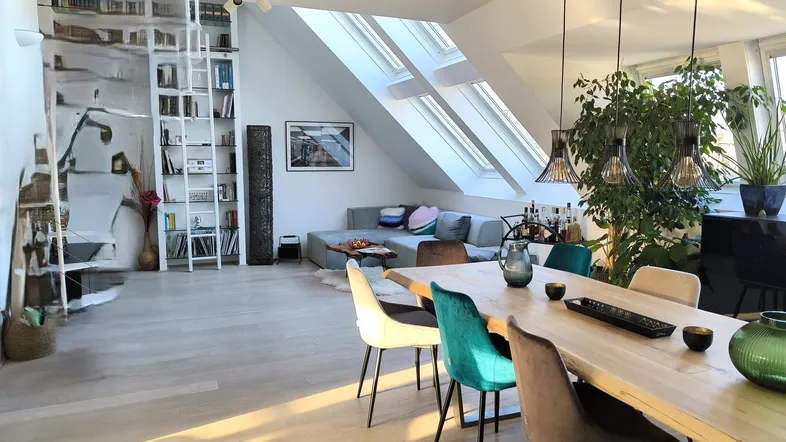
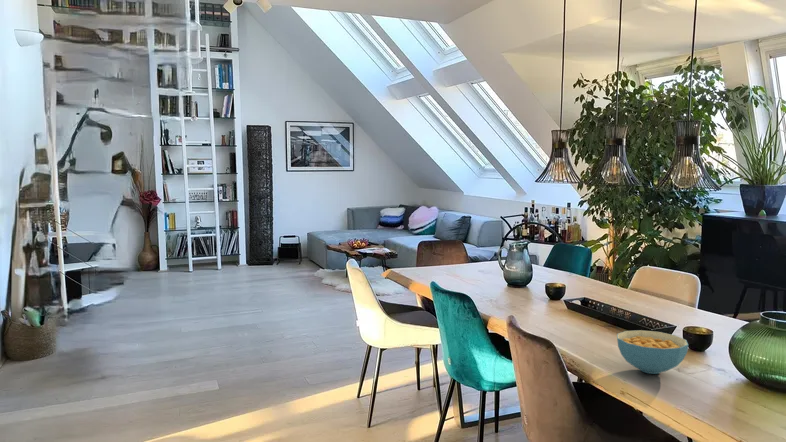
+ cereal bowl (651, 354)
